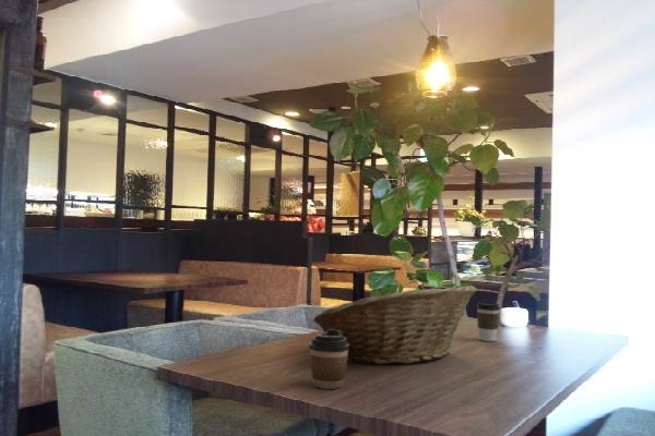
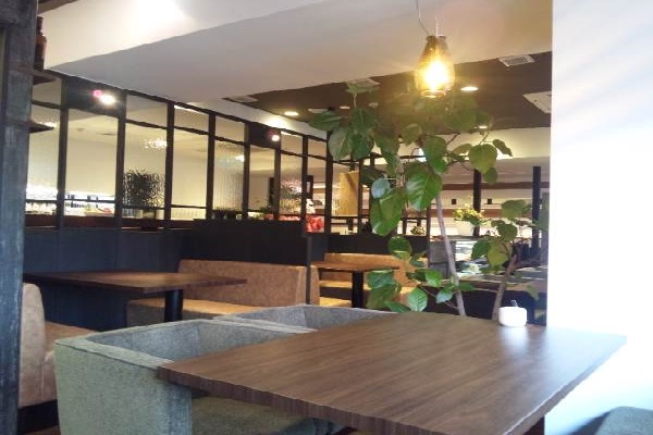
- coffee cup (329, 358)
- coffee cup (487, 322)
- fruit basket (397, 317)
